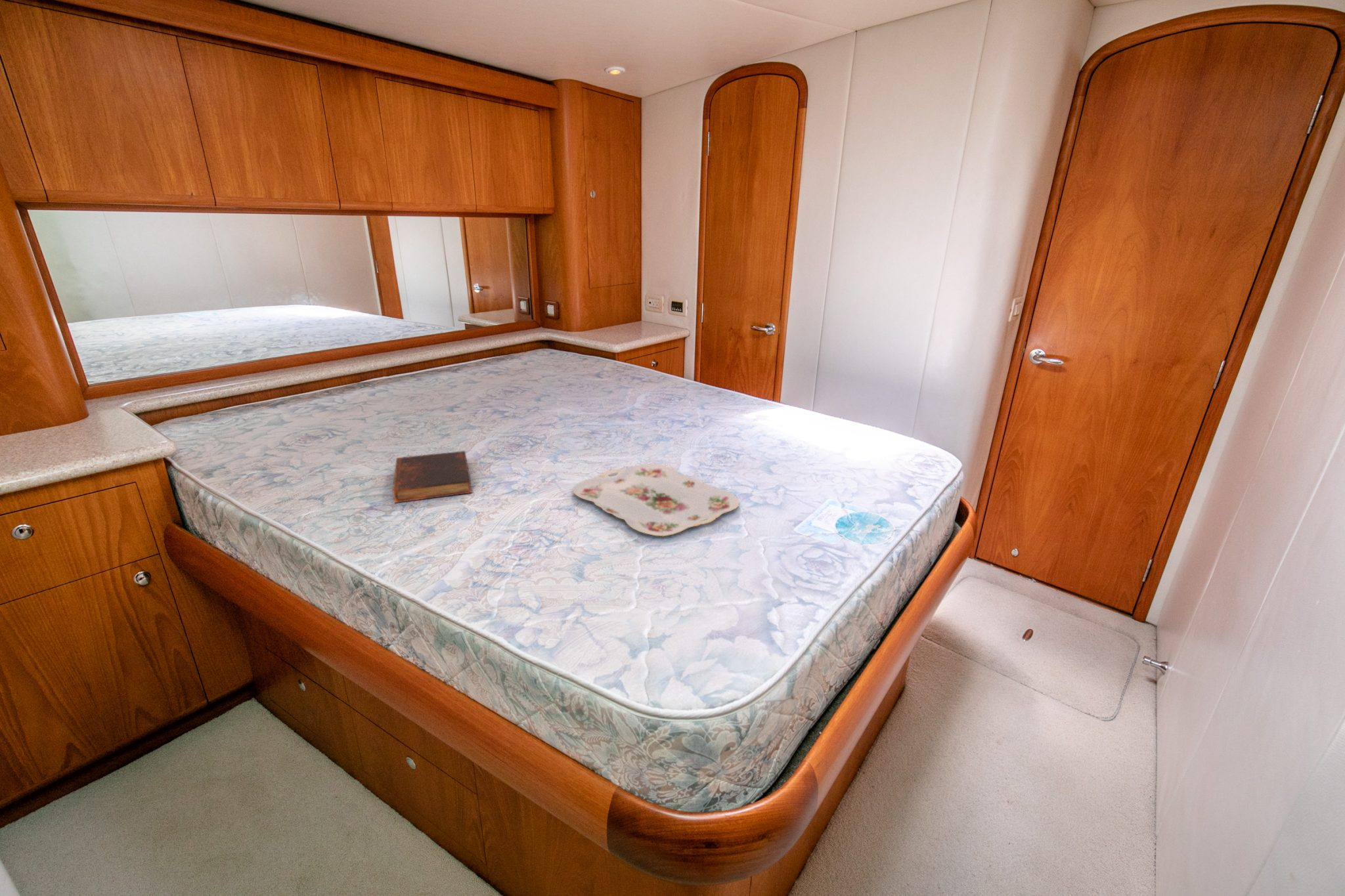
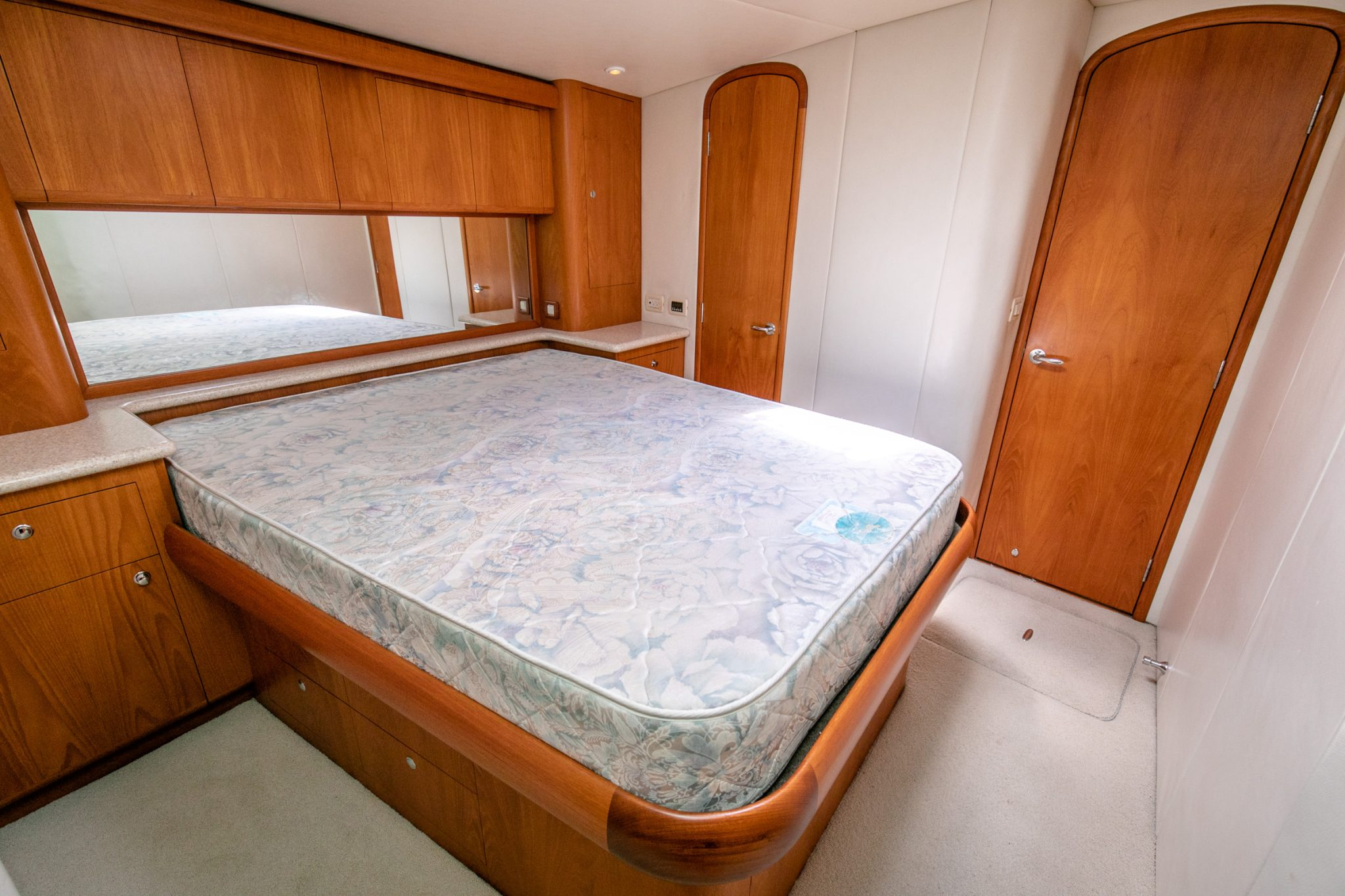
- book (432, 475)
- serving tray (654, 496)
